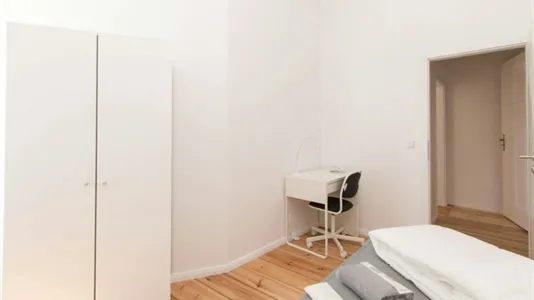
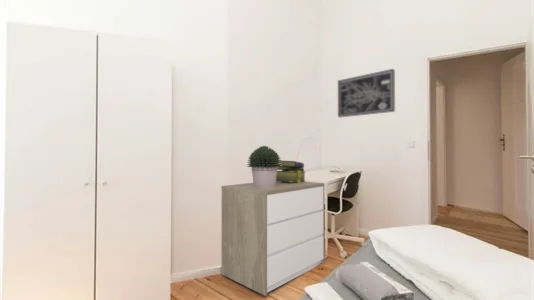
+ dresser (275, 226)
+ stack of books (290, 170)
+ potted plant (264, 165)
+ wall art (364, 95)
